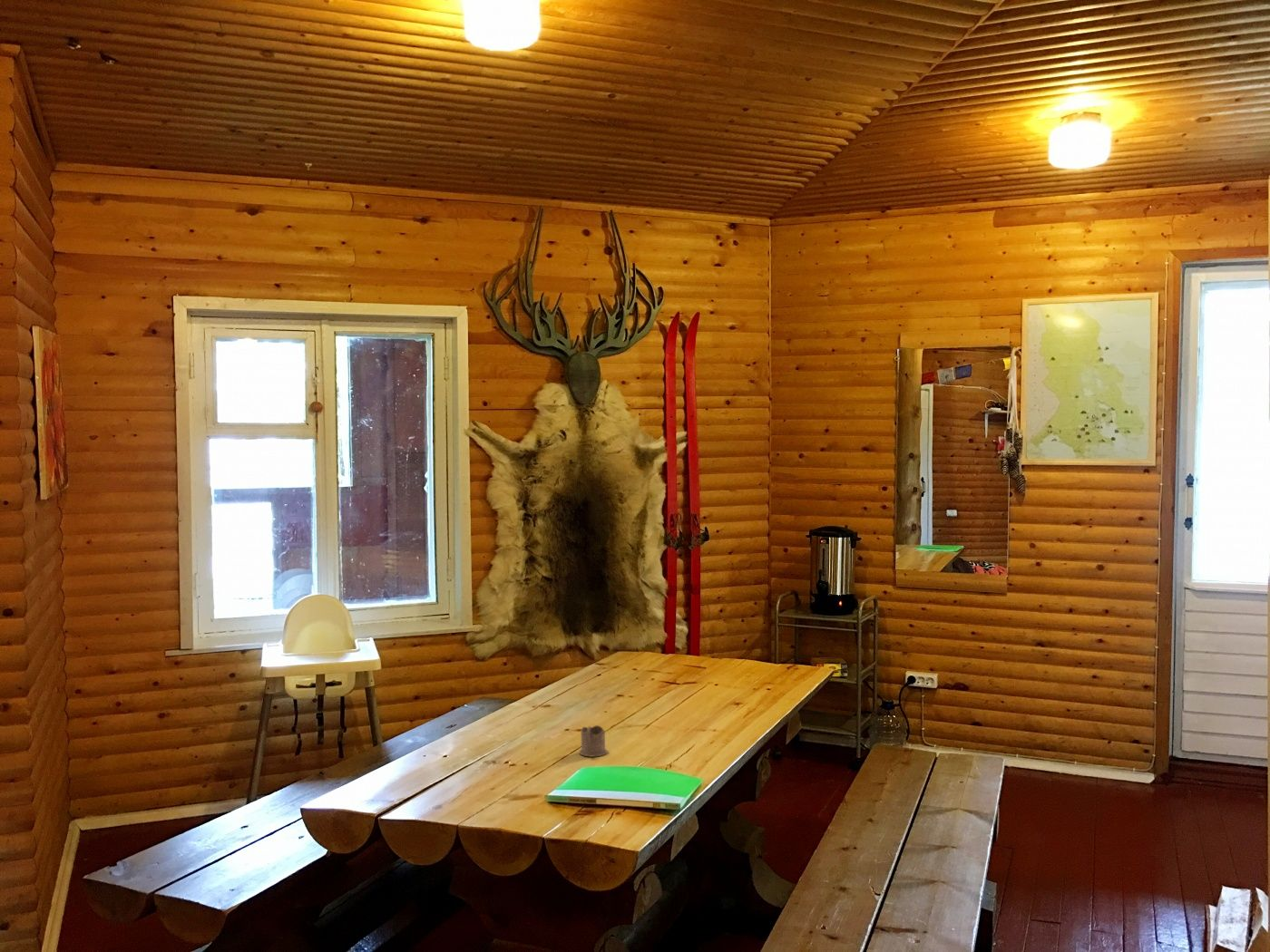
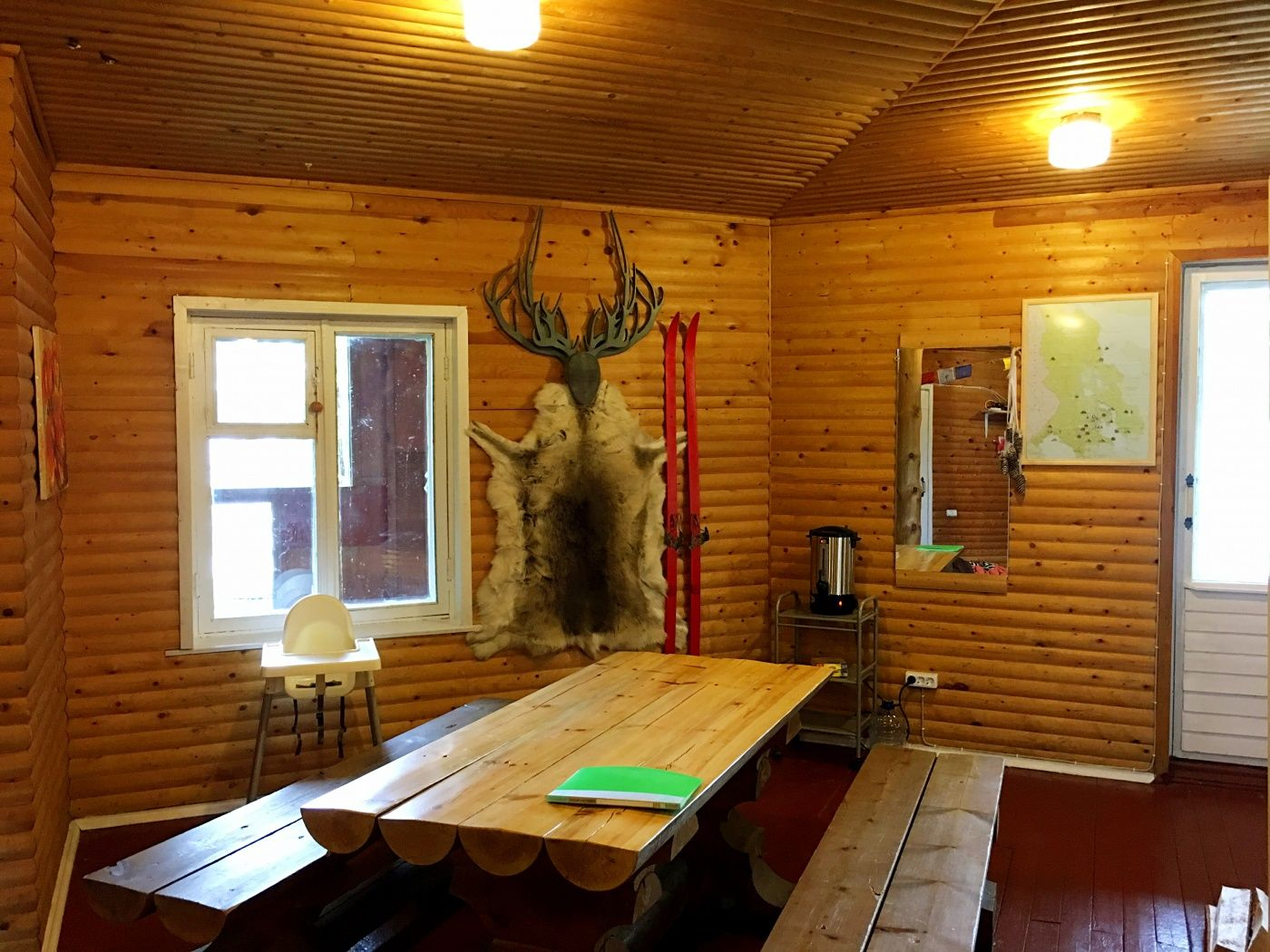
- tea glass holder (591, 733)
